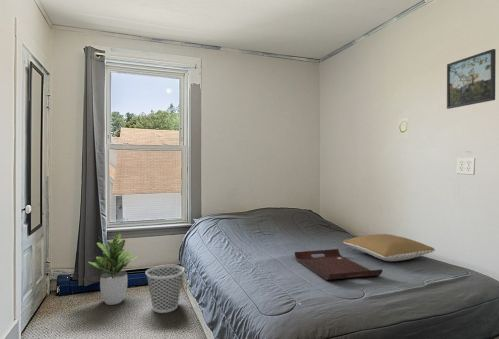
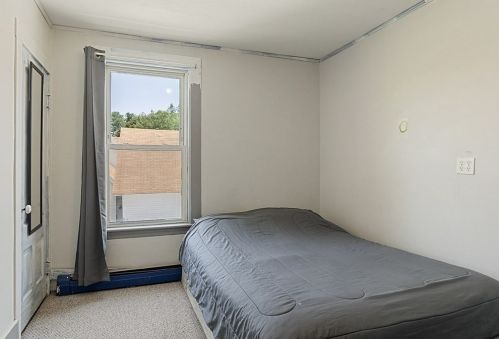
- serving tray (334, 263)
- wastebasket (165, 288)
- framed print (469, 80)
- potted plant (112, 266)
- pillow (386, 246)
